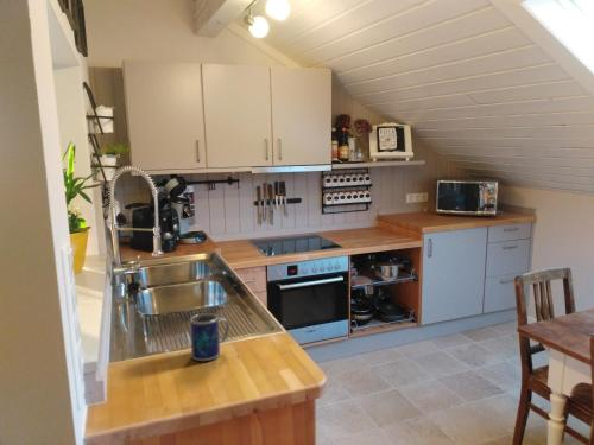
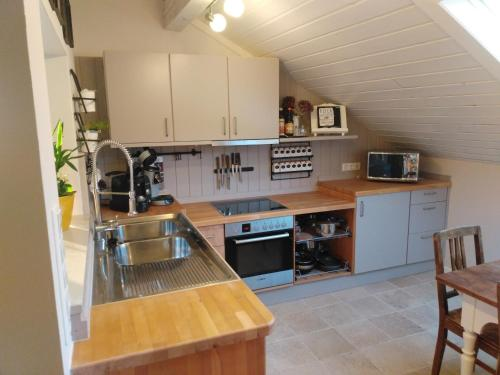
- mug (210, 335)
